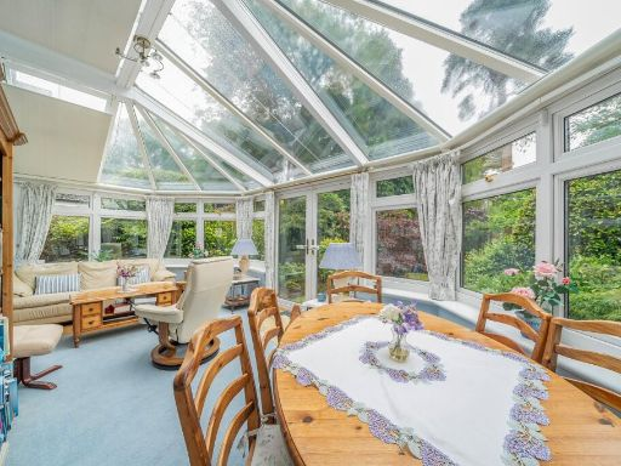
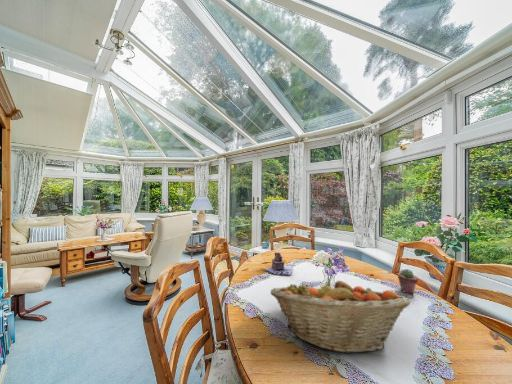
+ potted succulent (407, 280)
+ teapot (278, 261)
+ fruit basket (334, 304)
